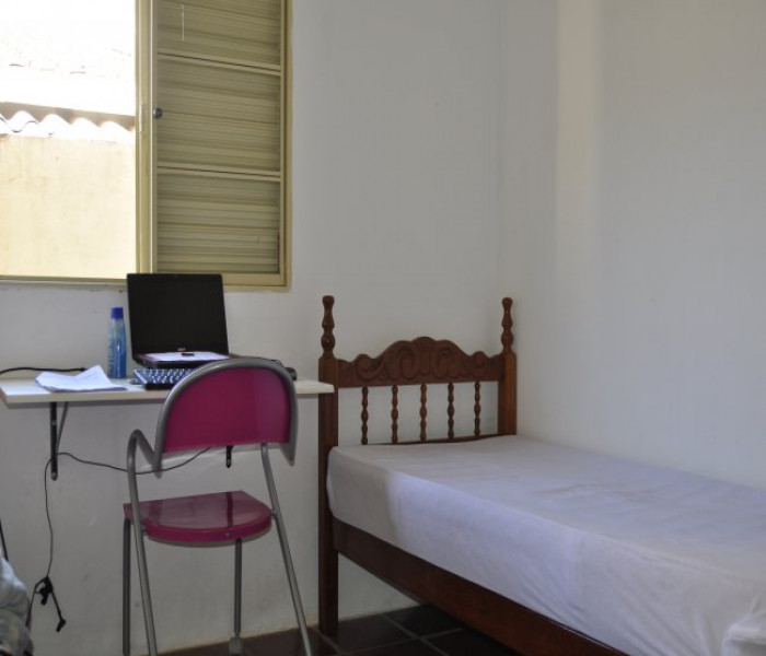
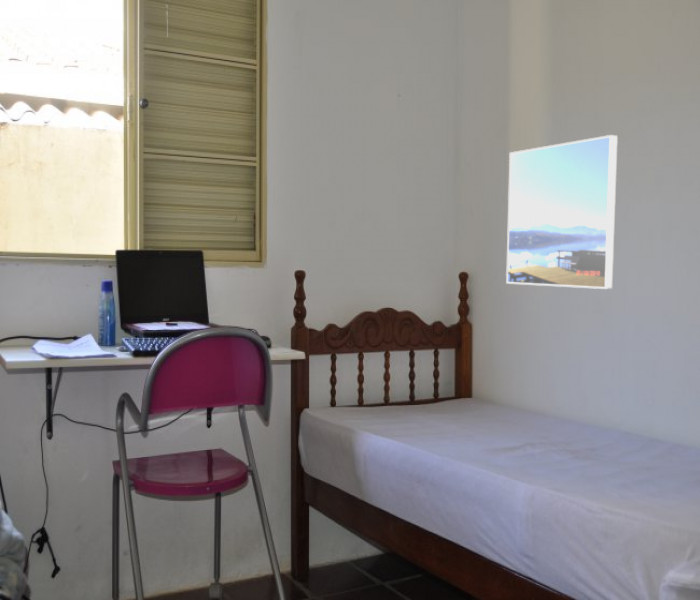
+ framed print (557, 215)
